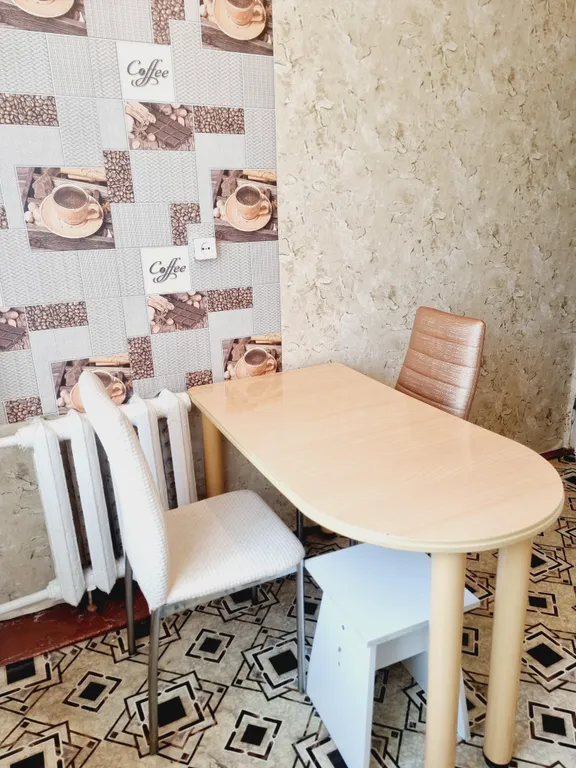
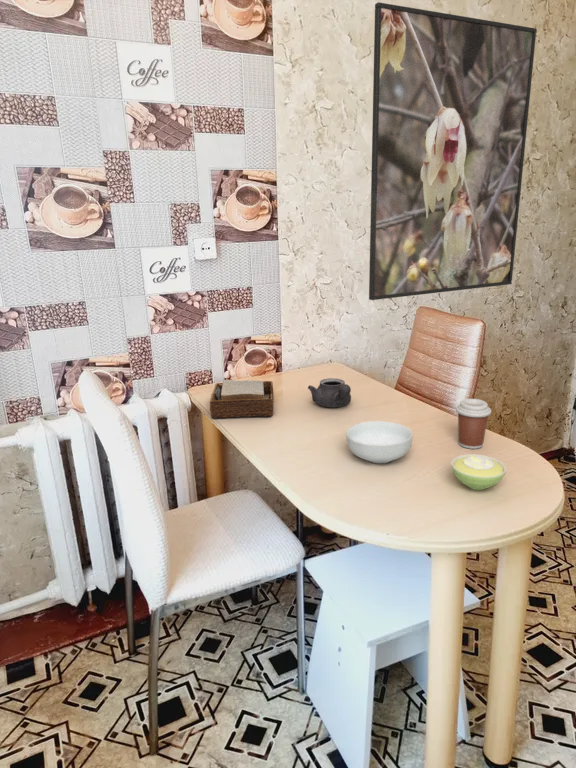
+ napkin holder (242, 396)
+ coffee cup (472, 423)
+ cereal bowl (378, 444)
+ sugar bowl (477, 472)
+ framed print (452, 163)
+ teapot (333, 392)
